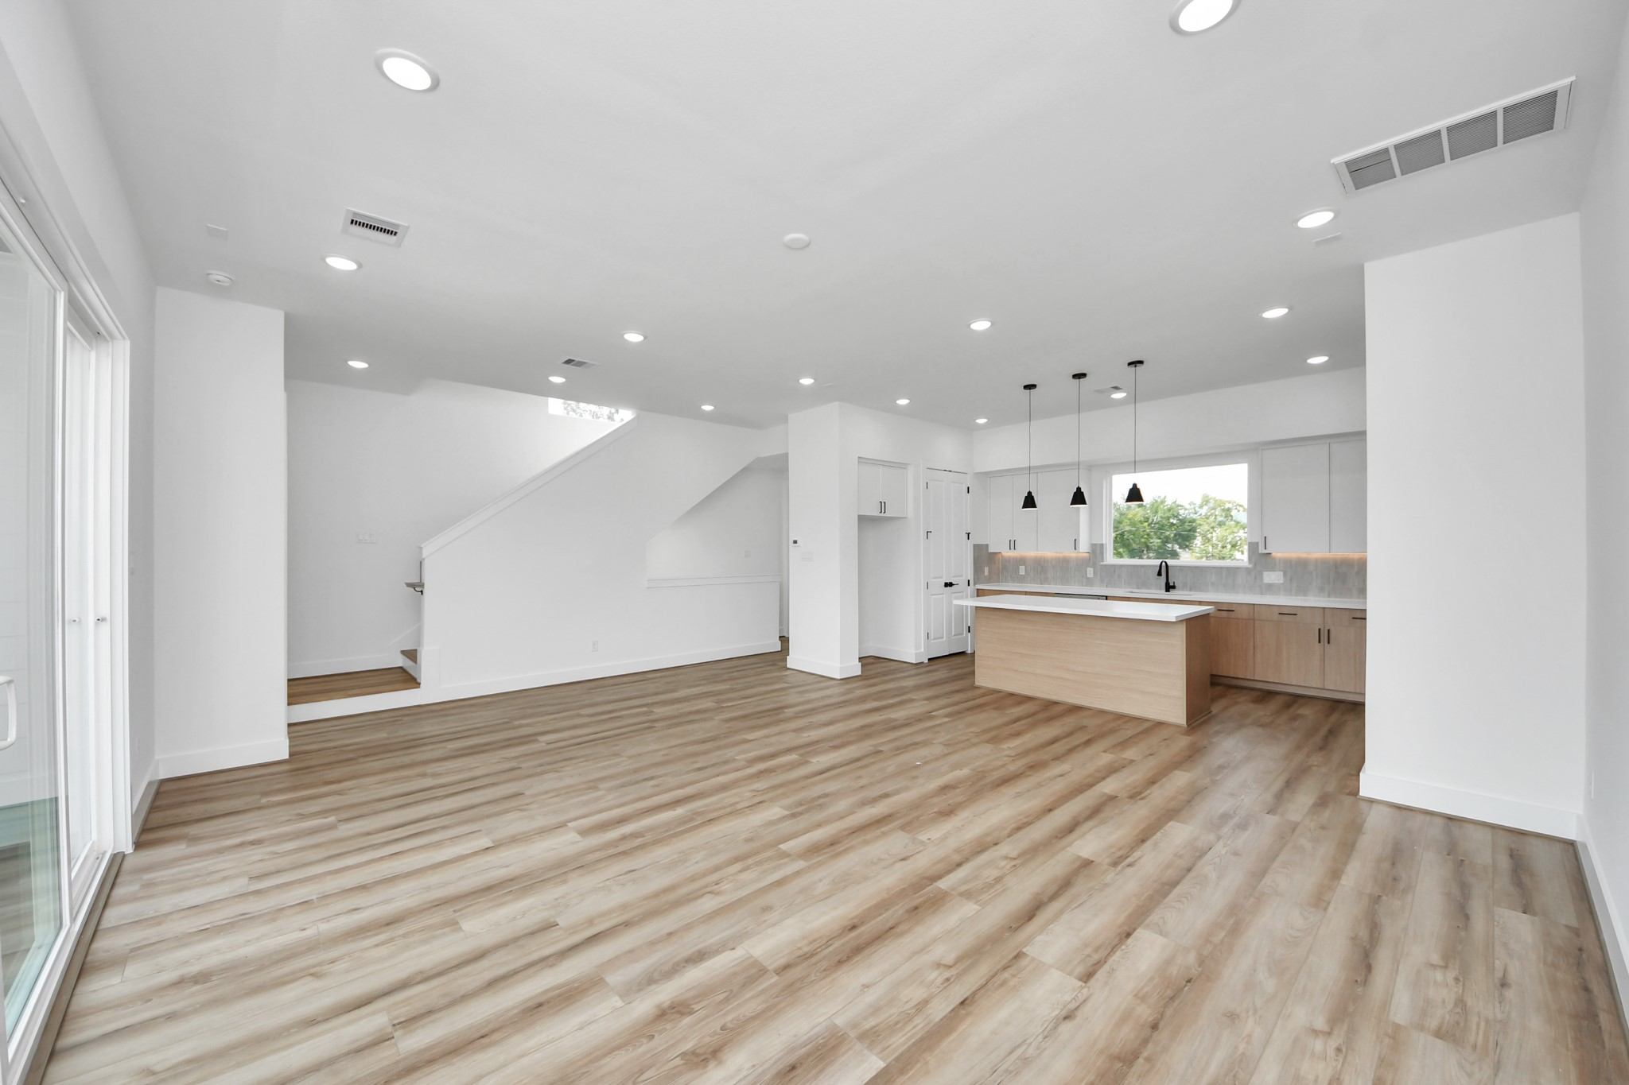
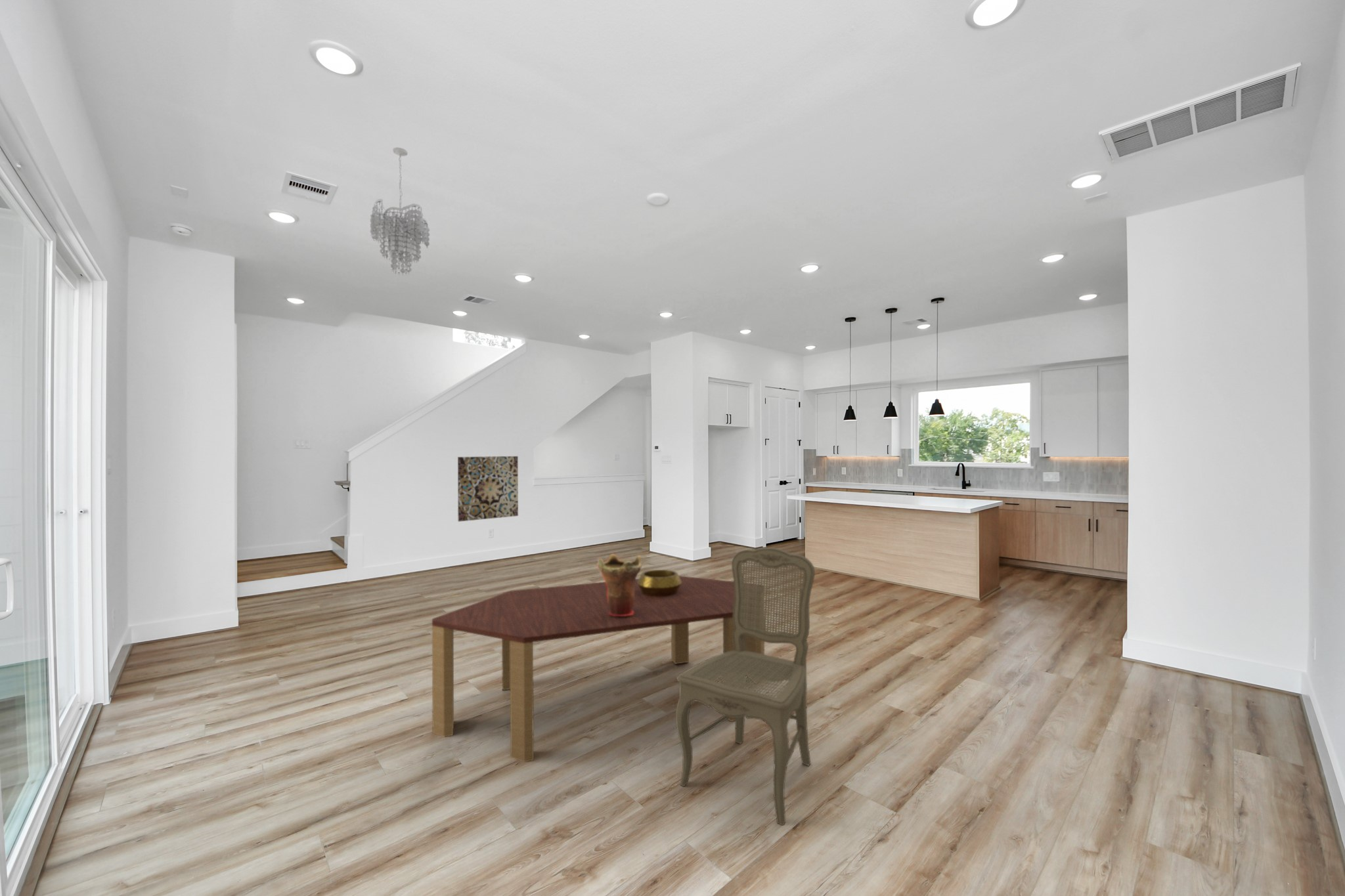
+ chair (751, 666)
+ decorative bowl (659, 582)
+ vase (620, 584)
+ dining table (611, 632)
+ chandelier (400, 212)
+ wall art (489, 487)
